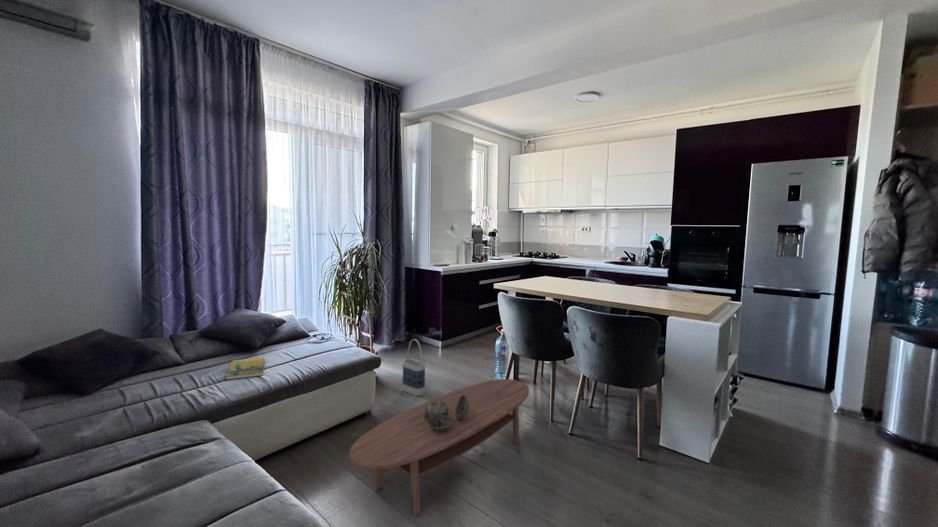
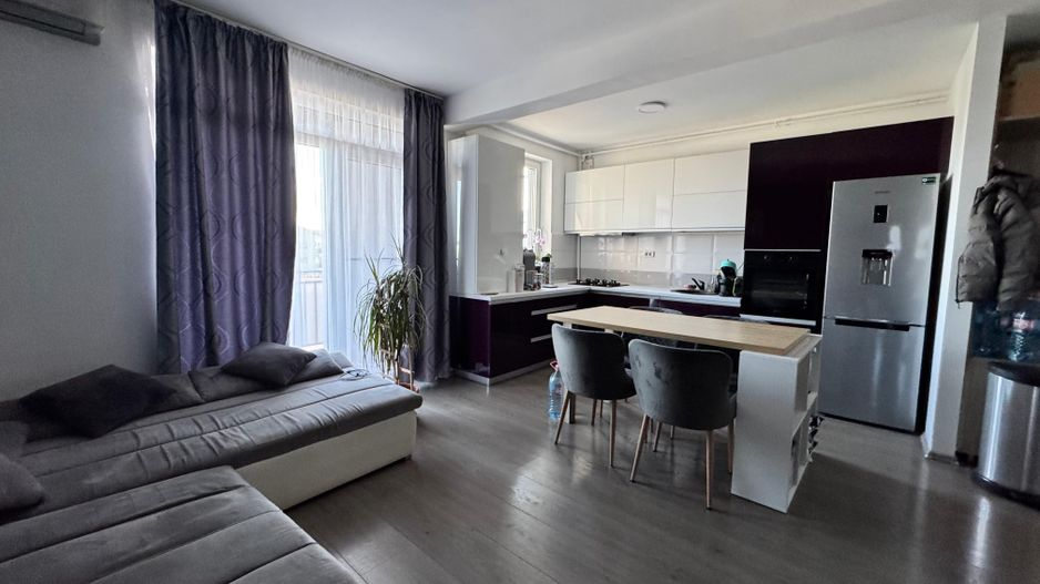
- coffee table (455, 437)
- decorative bowl (443, 408)
- booklet (246, 367)
- bag (413, 365)
